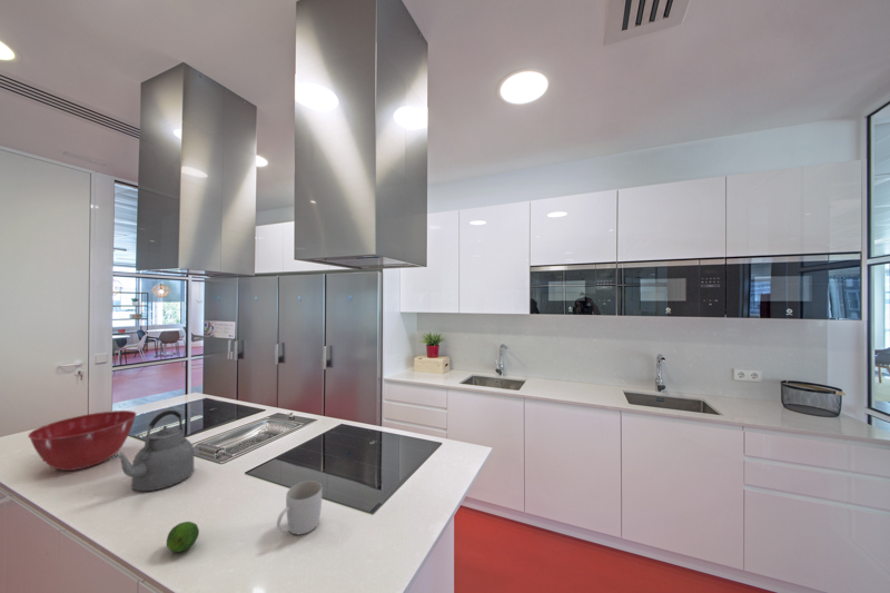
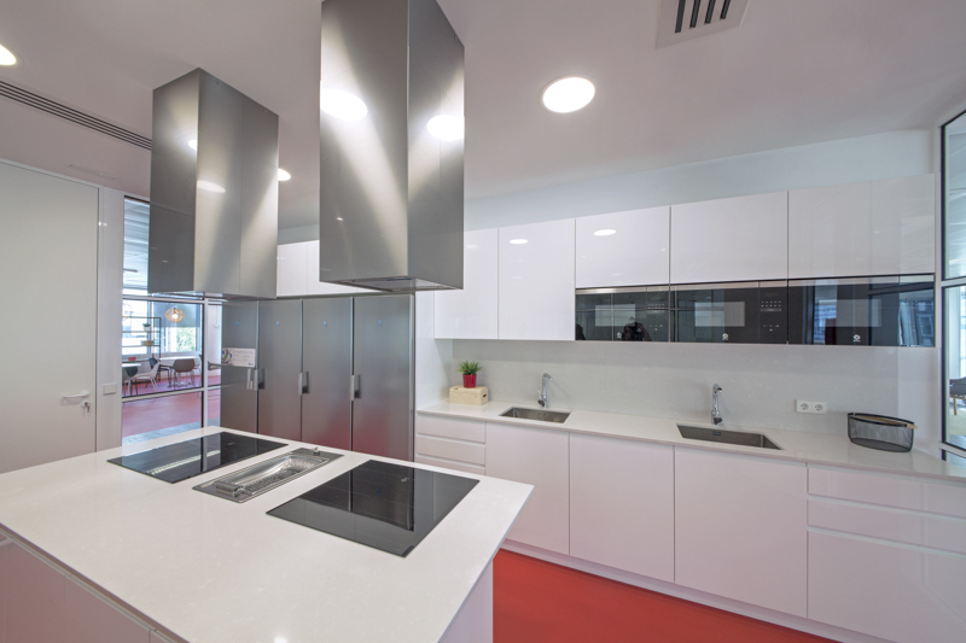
- mixing bowl (86, 442)
- kettle (152, 449)
- fruit (181, 535)
- mug (298, 511)
